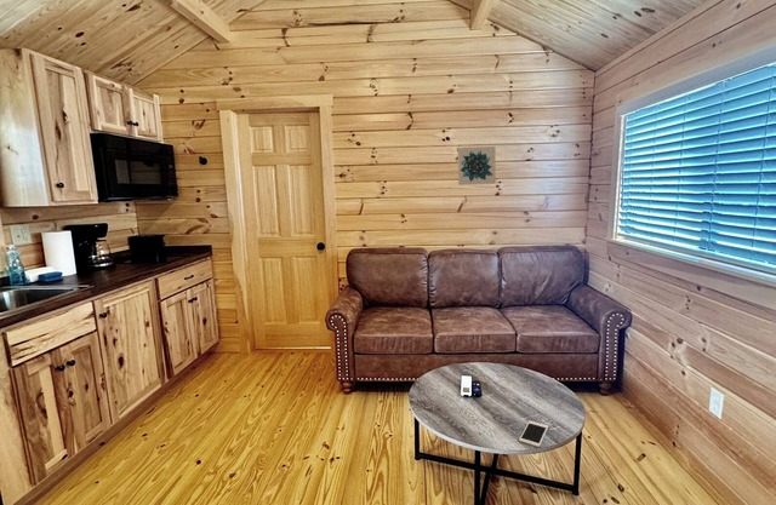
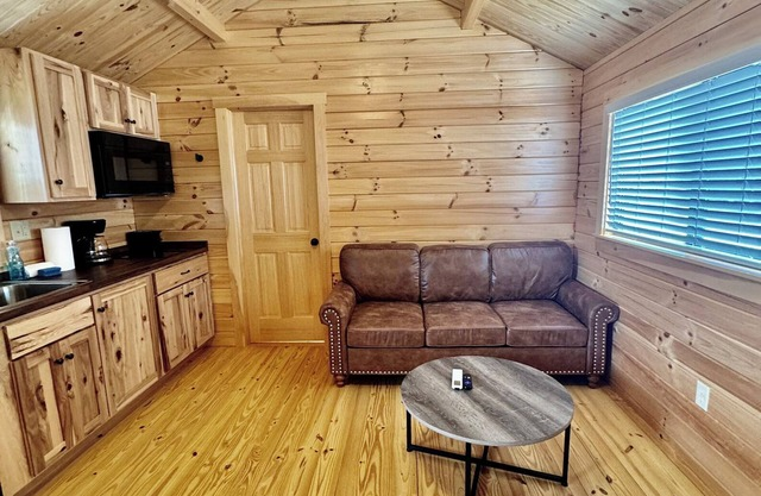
- cell phone (534, 432)
- wall art (477, 166)
